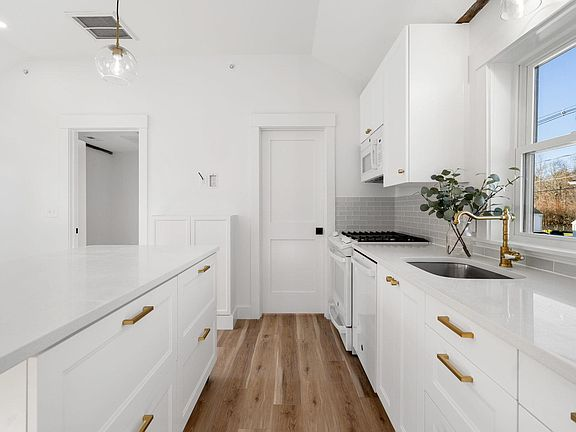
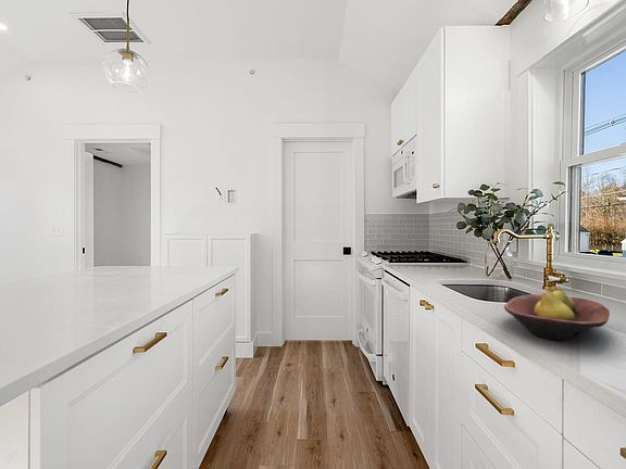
+ fruit bowl (554, 308)
